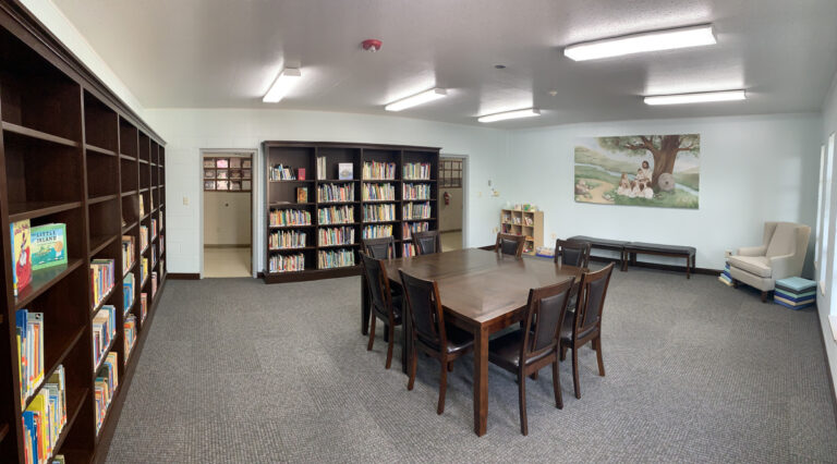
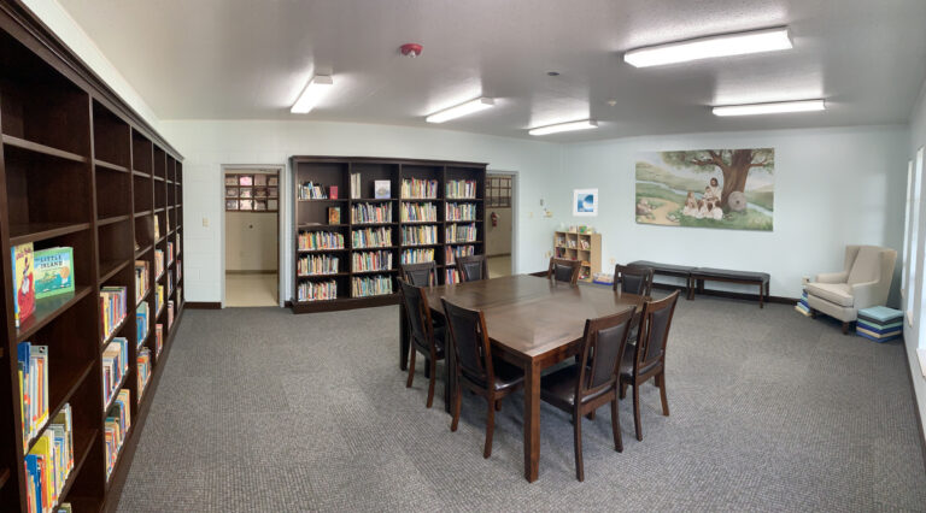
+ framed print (585, 202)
